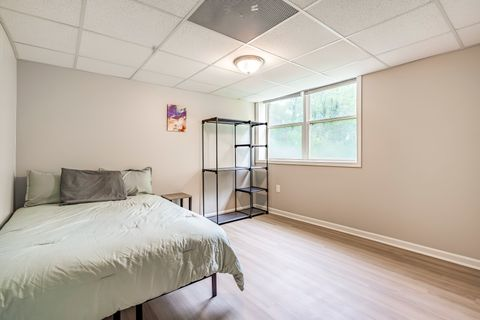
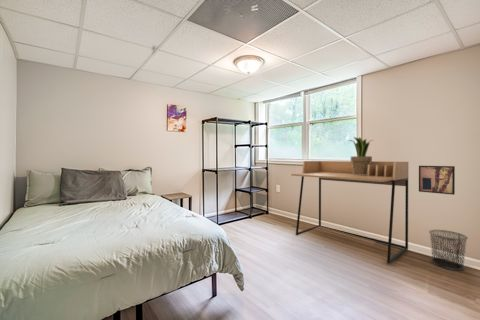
+ desk (345, 181)
+ wall art (436, 179)
+ potted plant (361, 155)
+ waste bin (447, 249)
